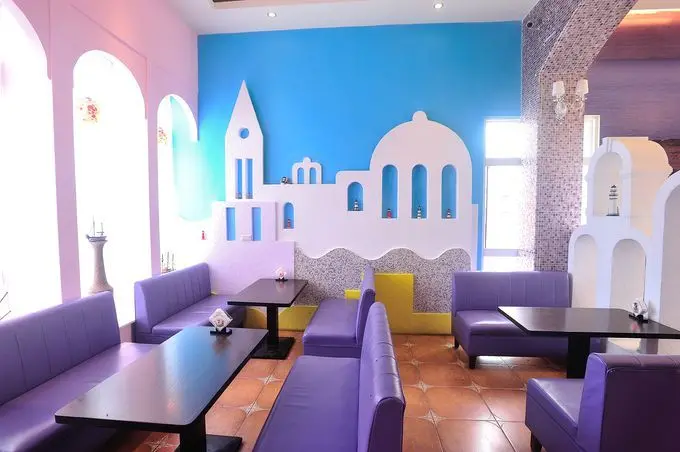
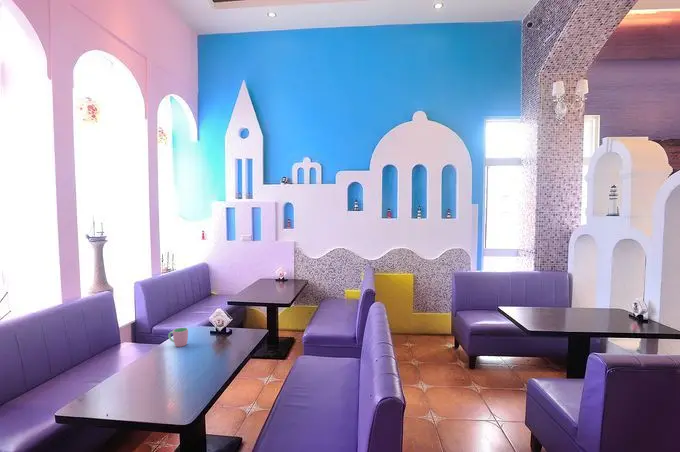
+ cup (178, 337)
